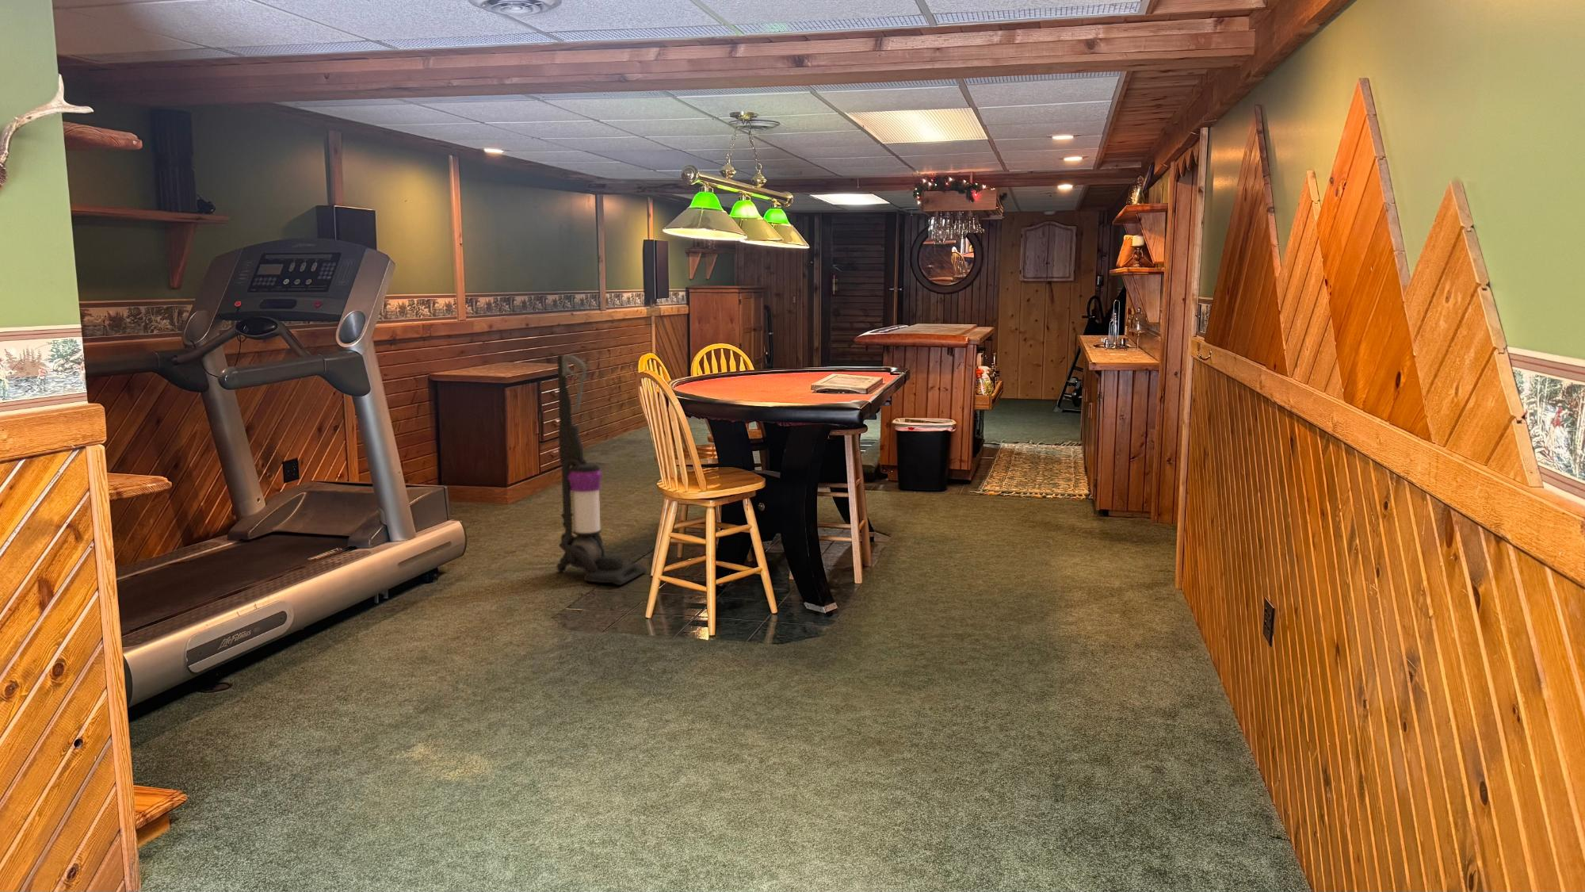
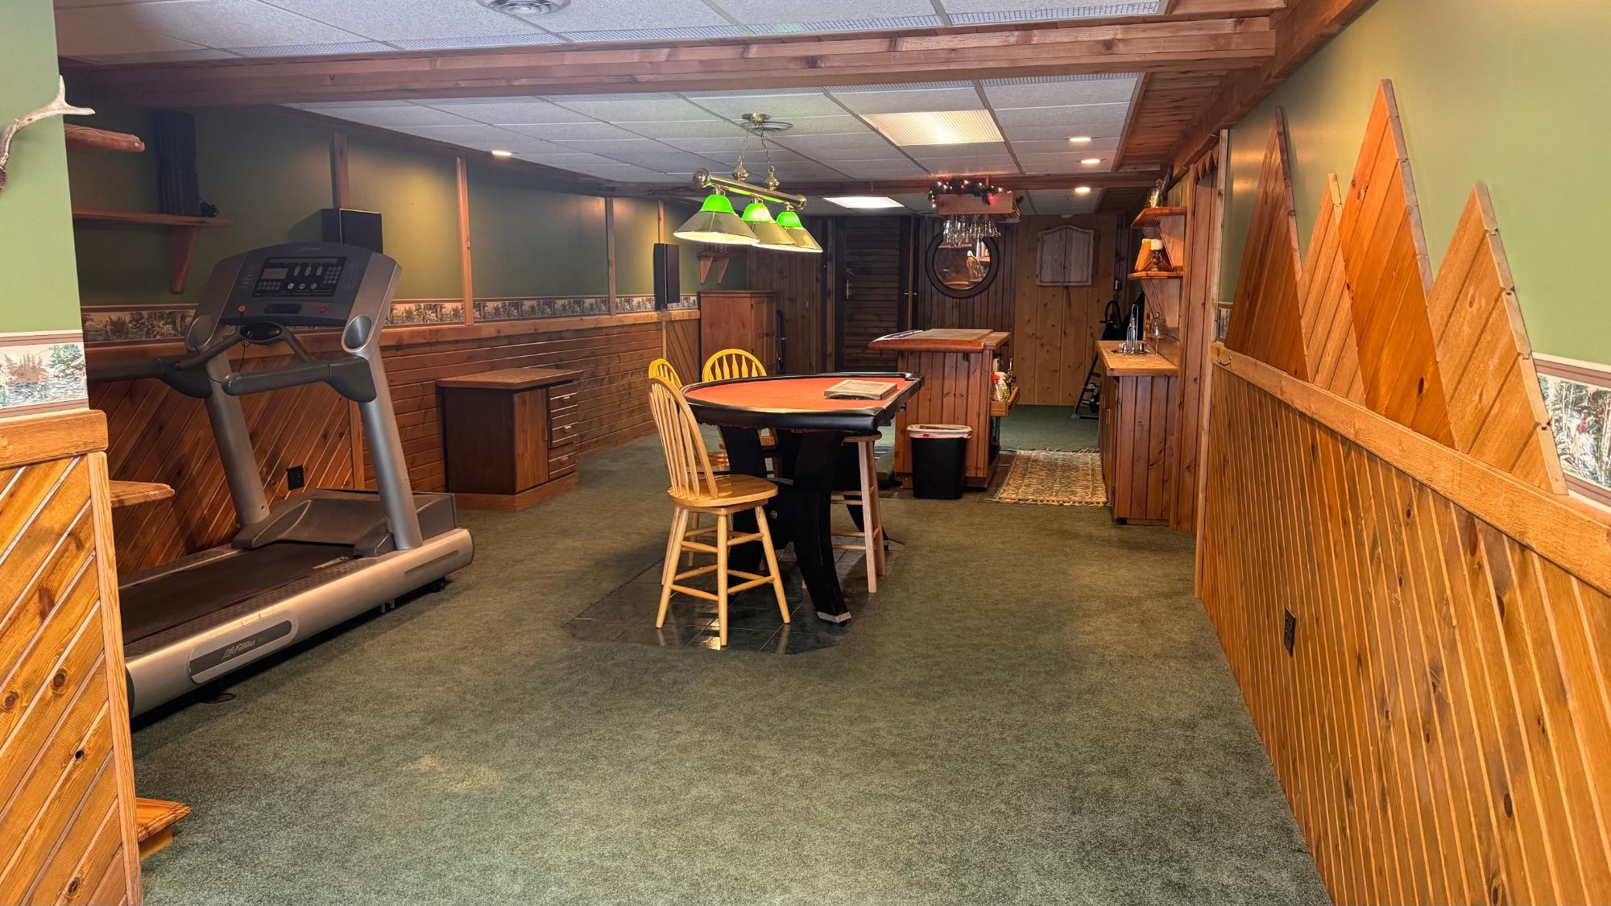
- vacuum cleaner (591, 467)
